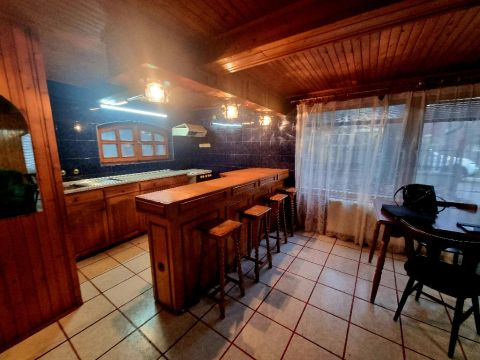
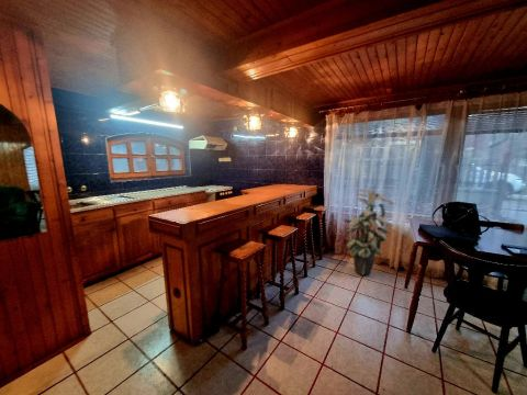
+ indoor plant (366, 232)
